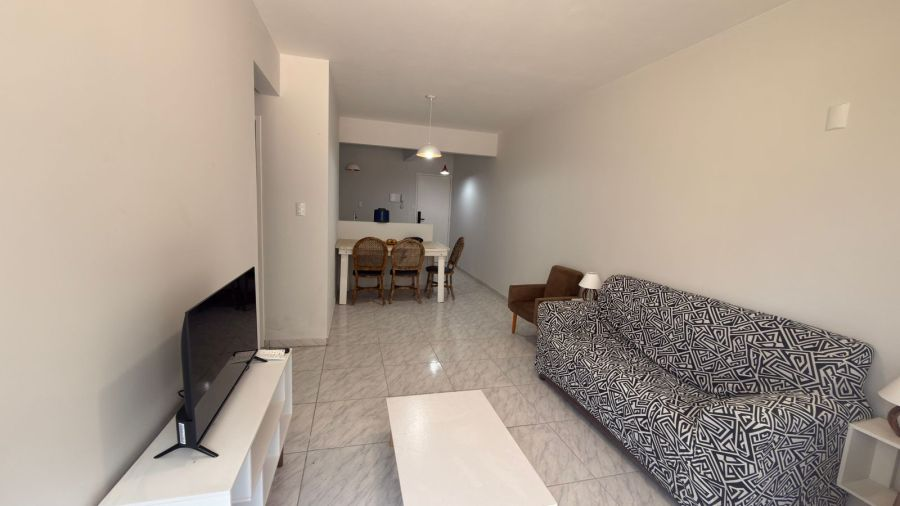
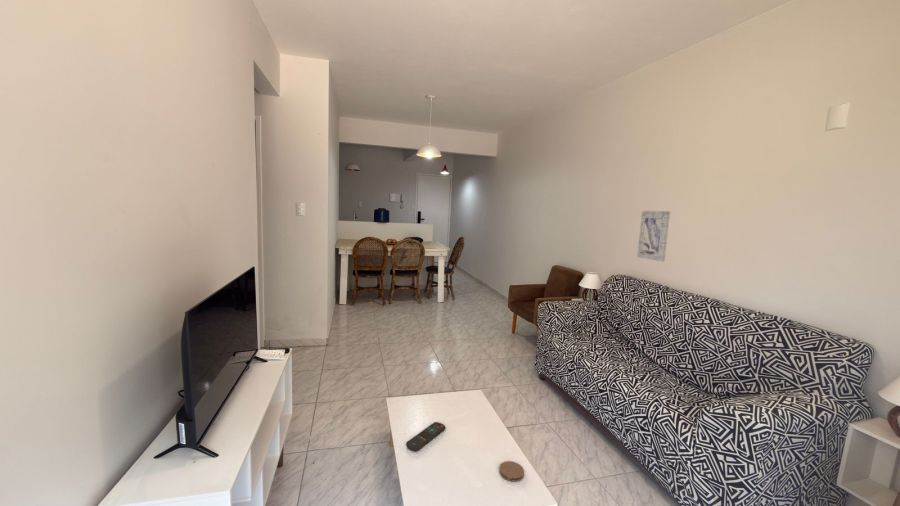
+ wall art (652, 235)
+ coaster (511, 471)
+ remote control (426, 435)
